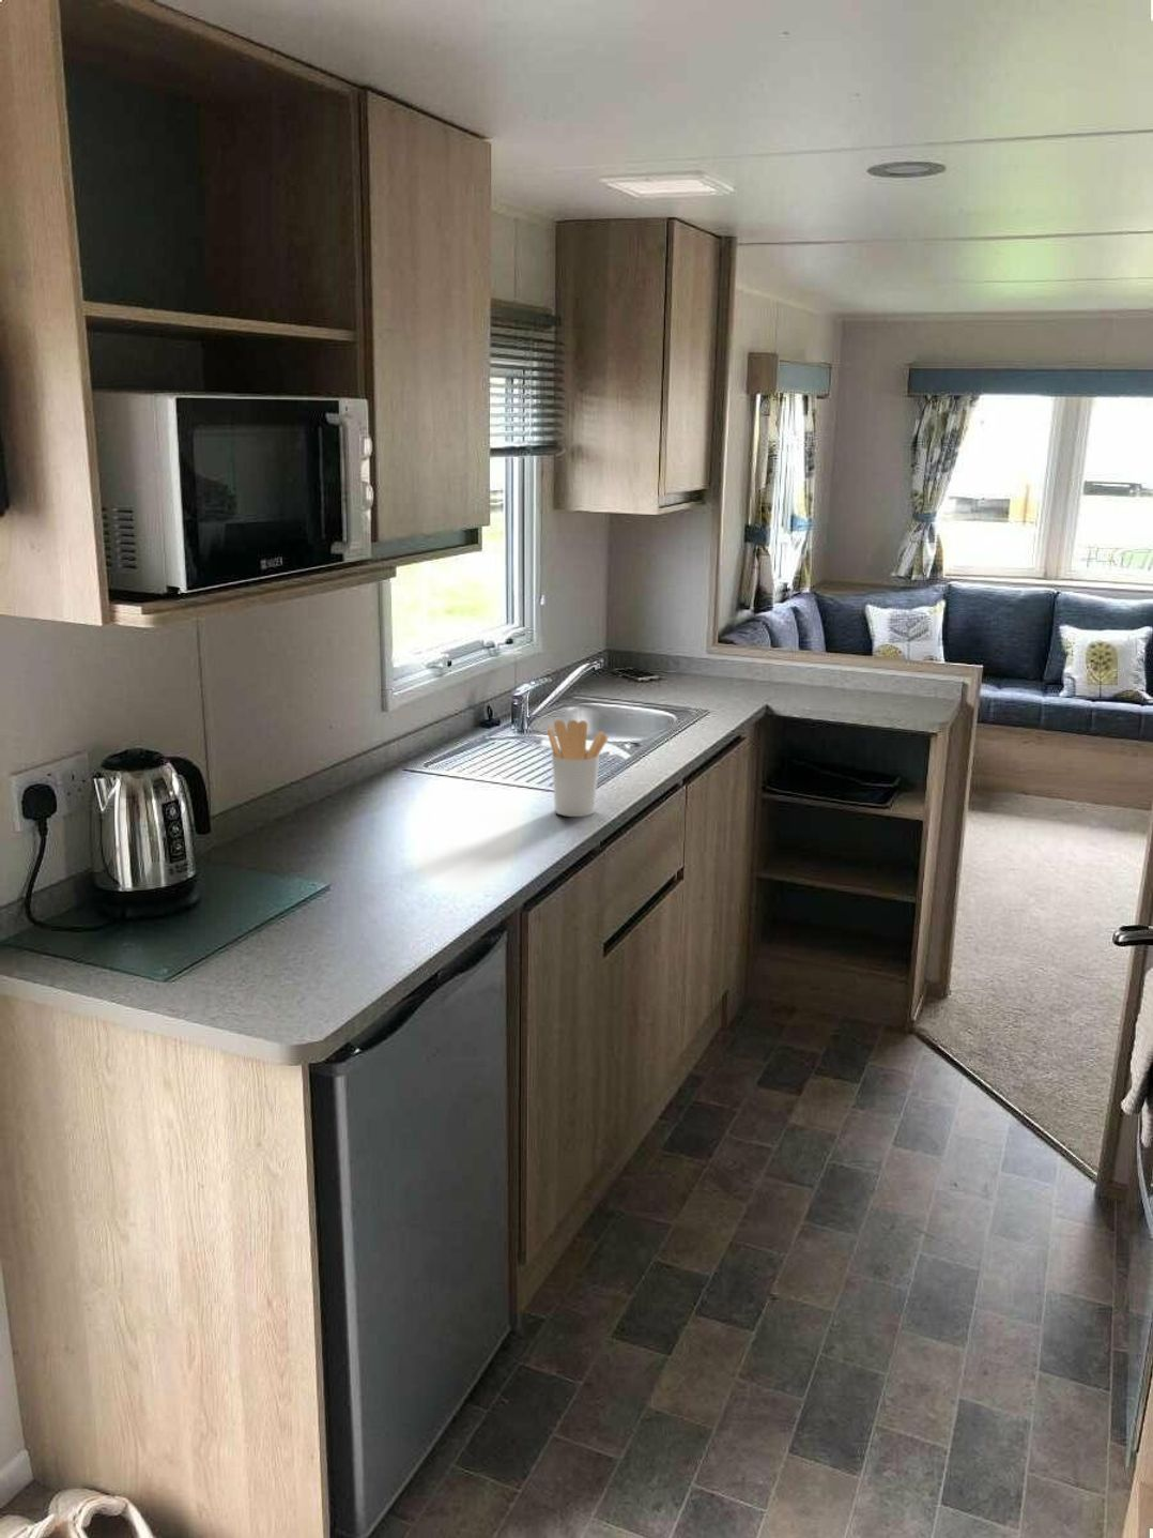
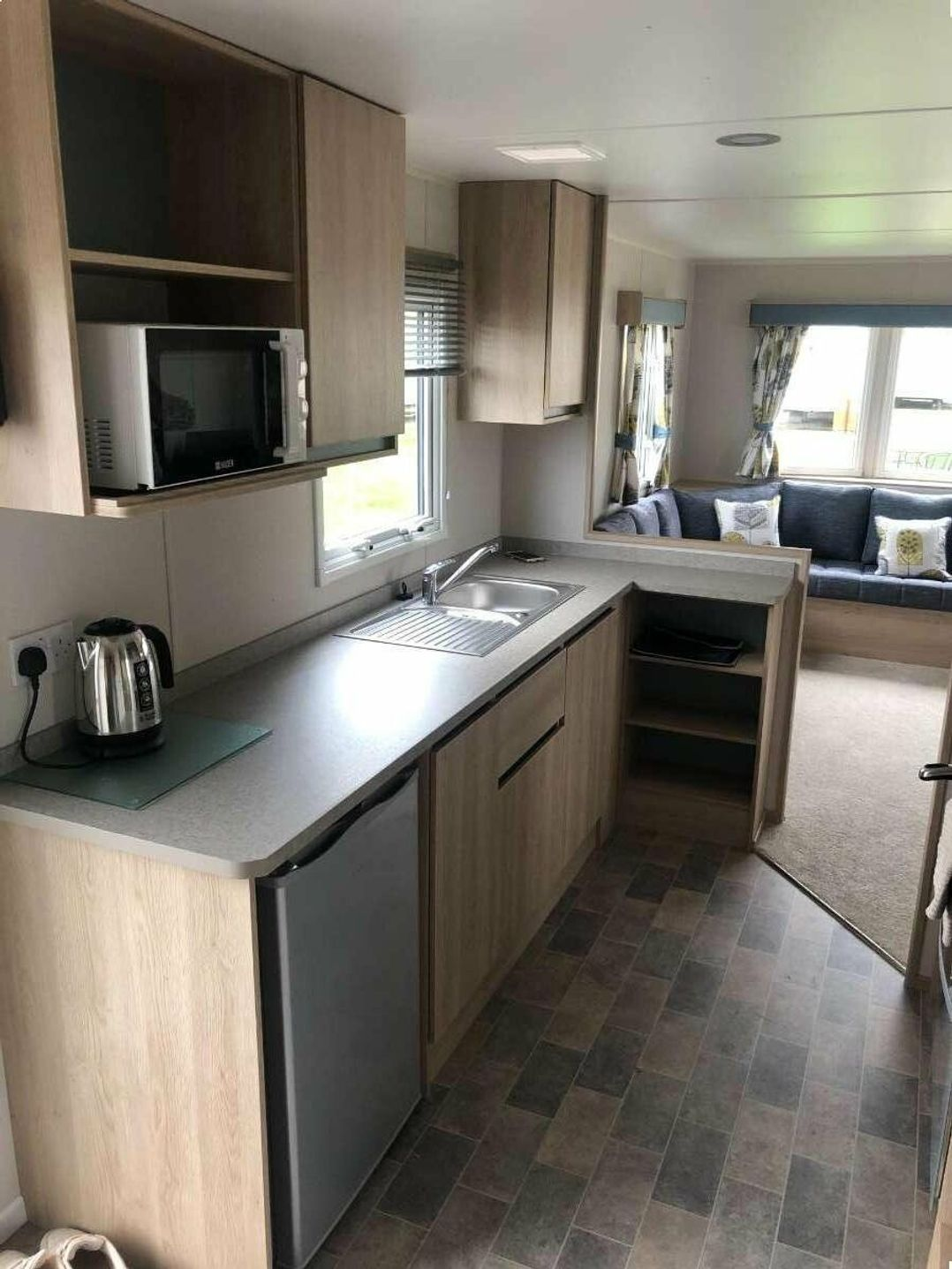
- utensil holder (573, 765)
